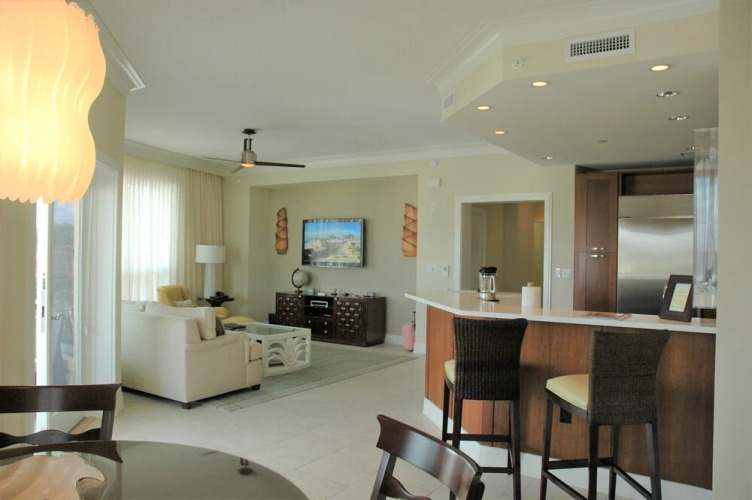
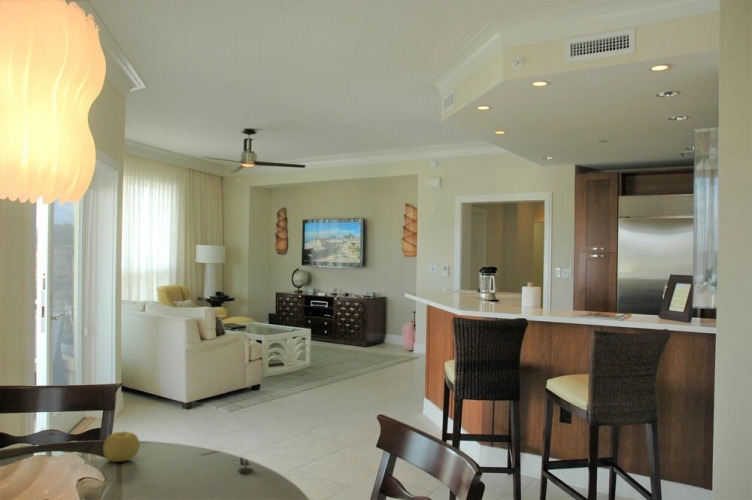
+ fruit (121, 446)
